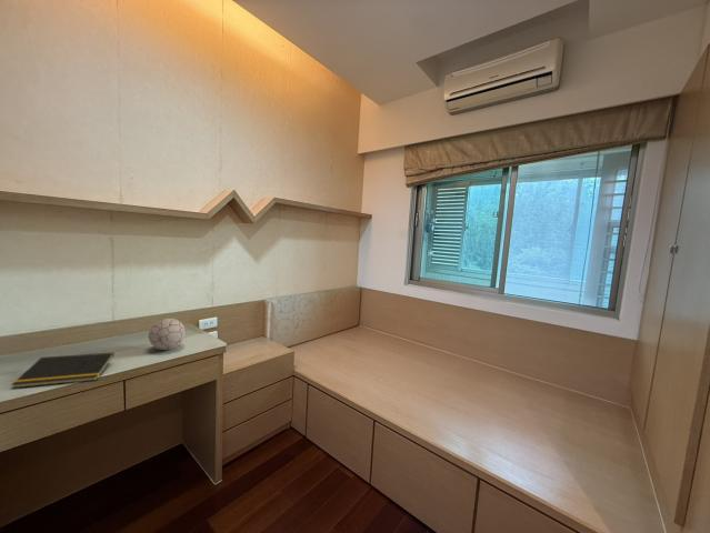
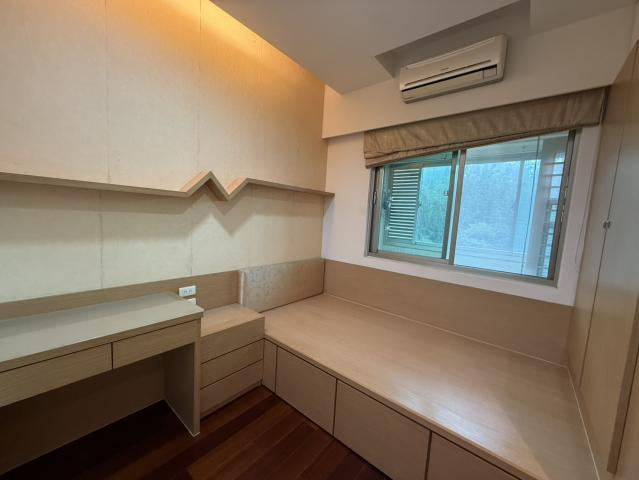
- decorative ball (167, 333)
- notepad (68, 368)
